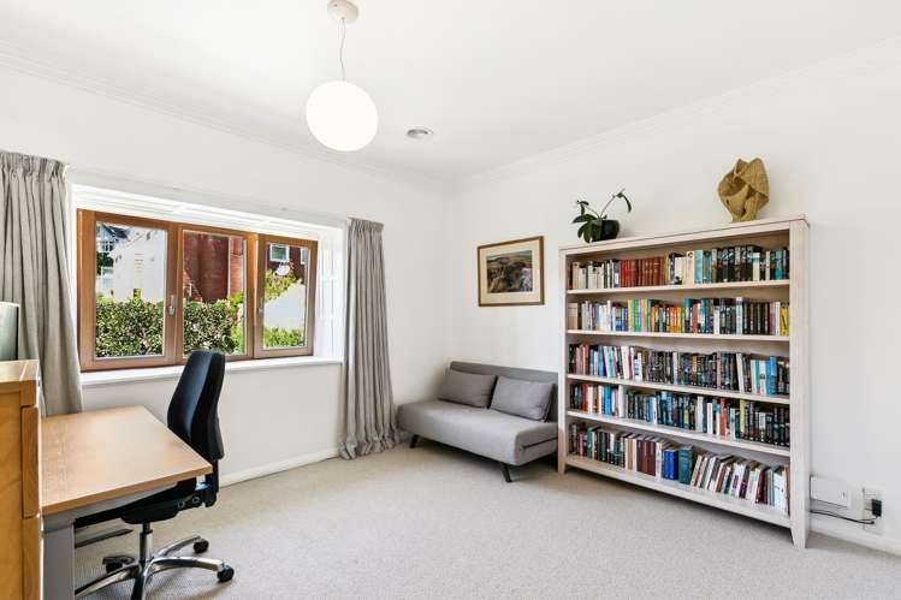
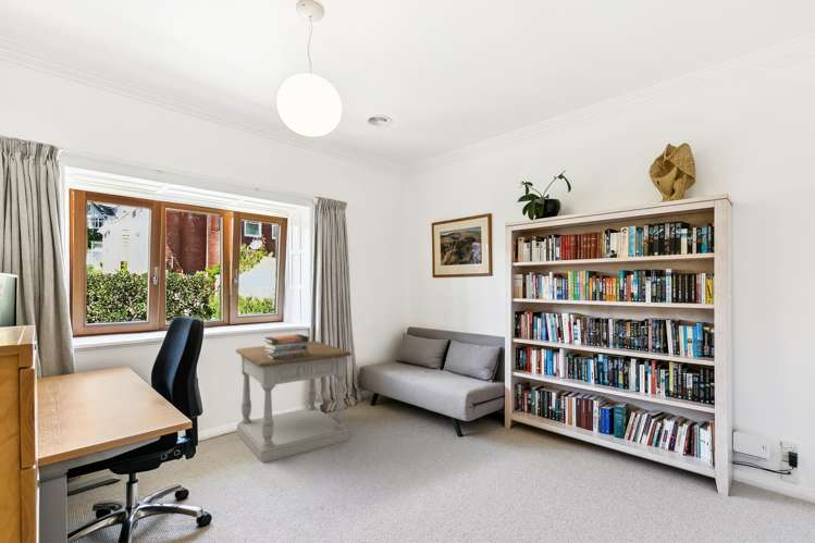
+ side table (288, 382)
+ book stack (286, 346)
